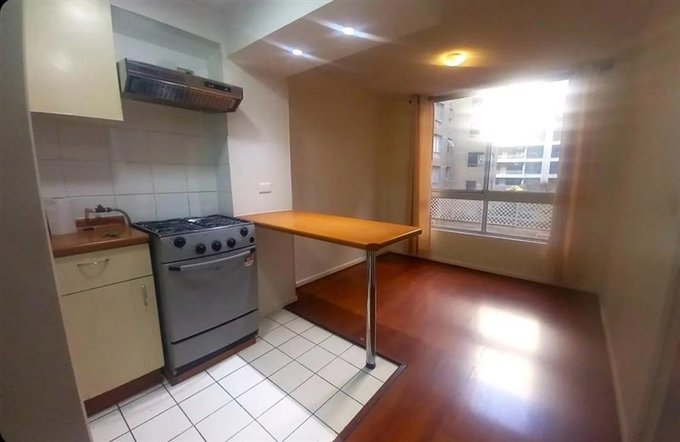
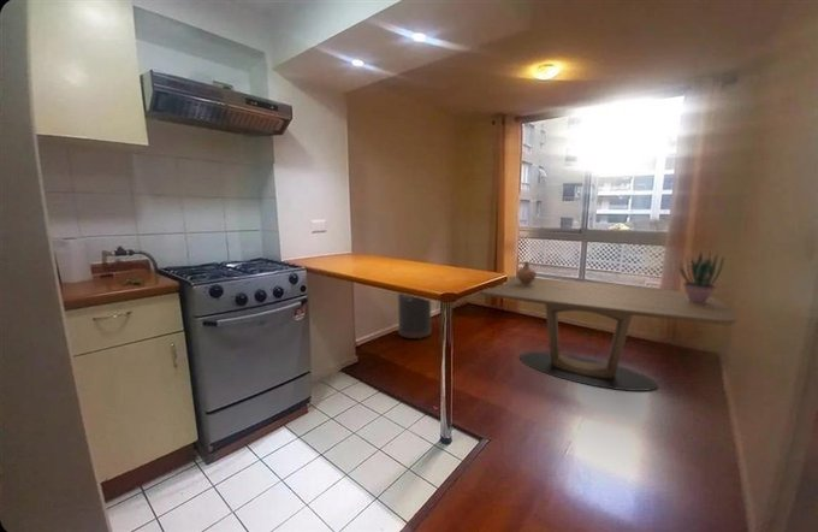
+ trash can (414, 301)
+ ceramic jug (526, 272)
+ potted plant (700, 276)
+ dining table (589, 312)
